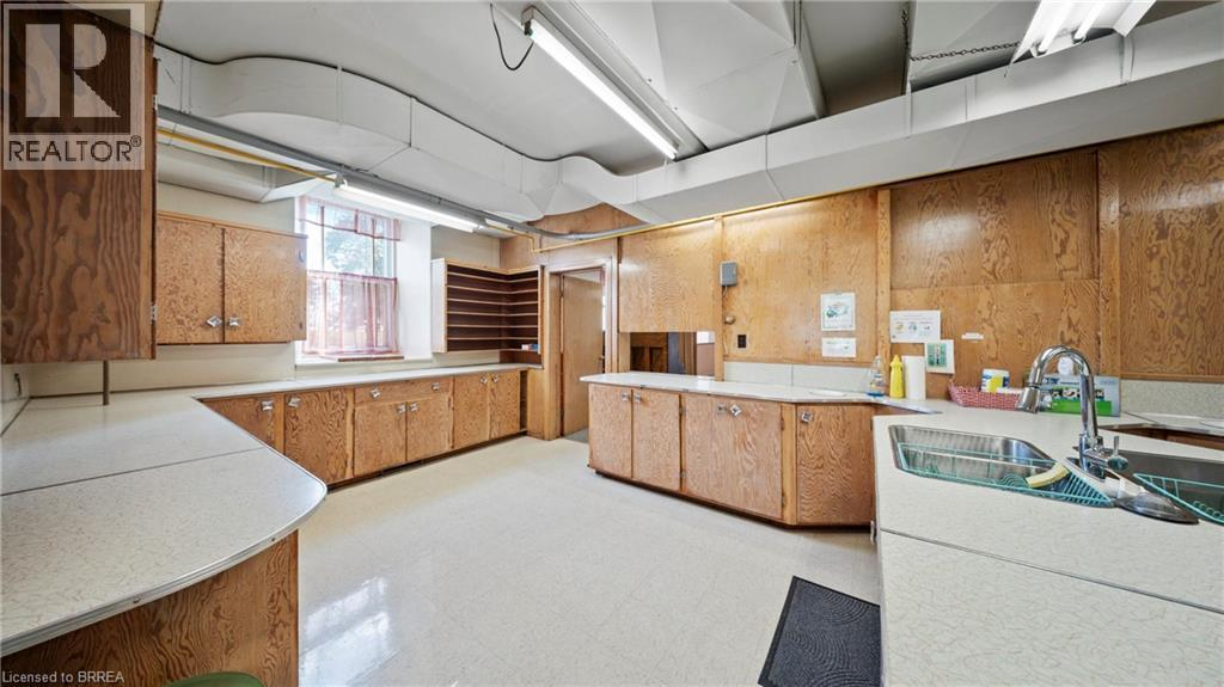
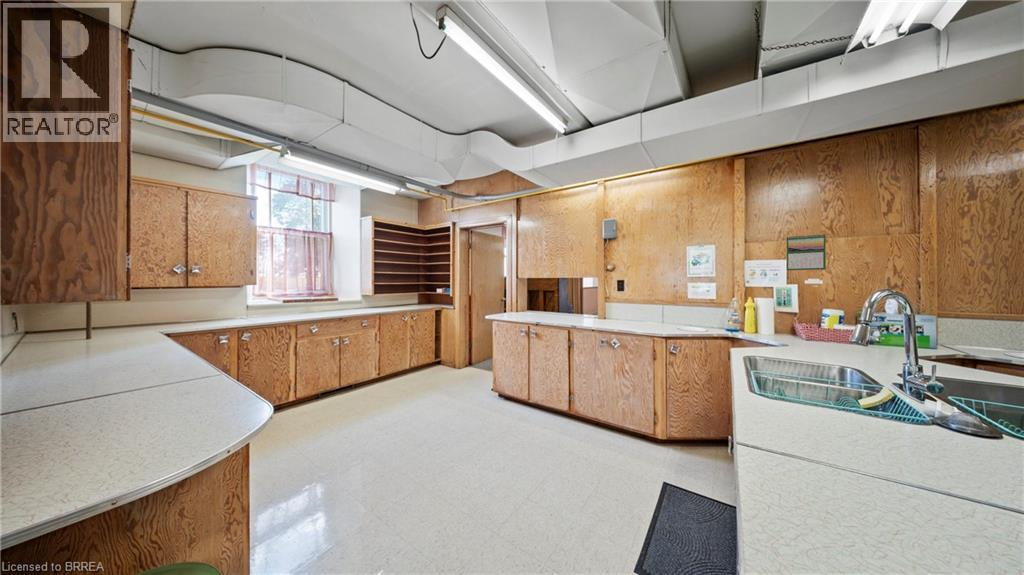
+ calendar (805, 252)
